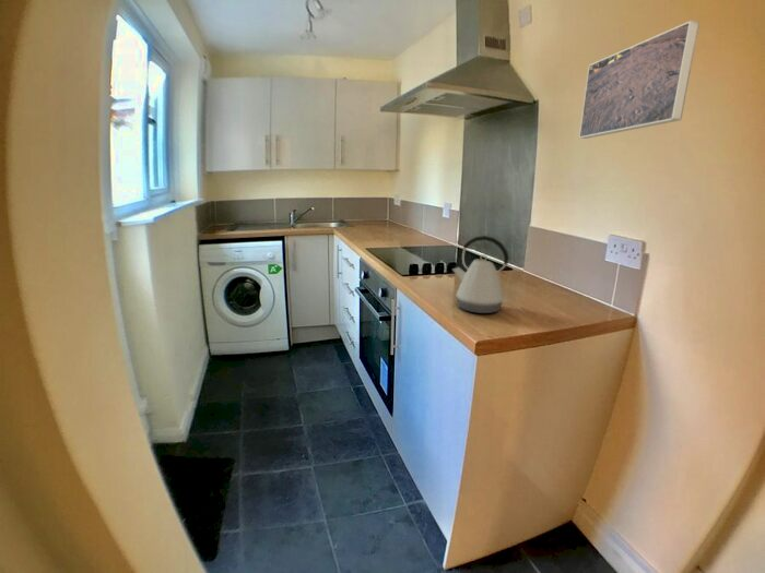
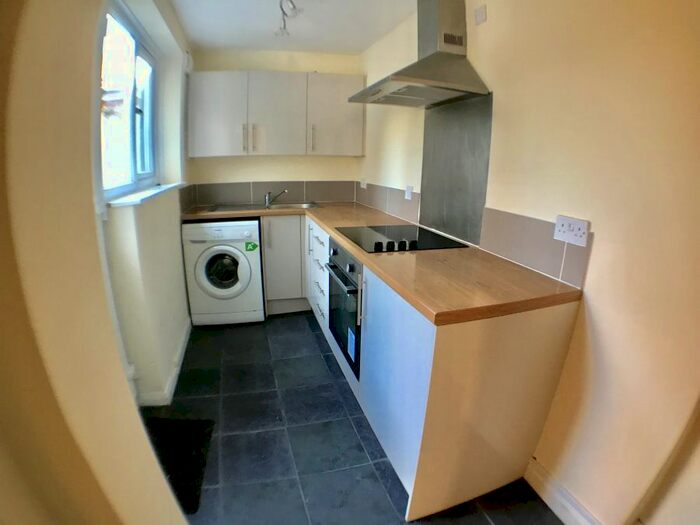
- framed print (628, 88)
- kettle (480, 273)
